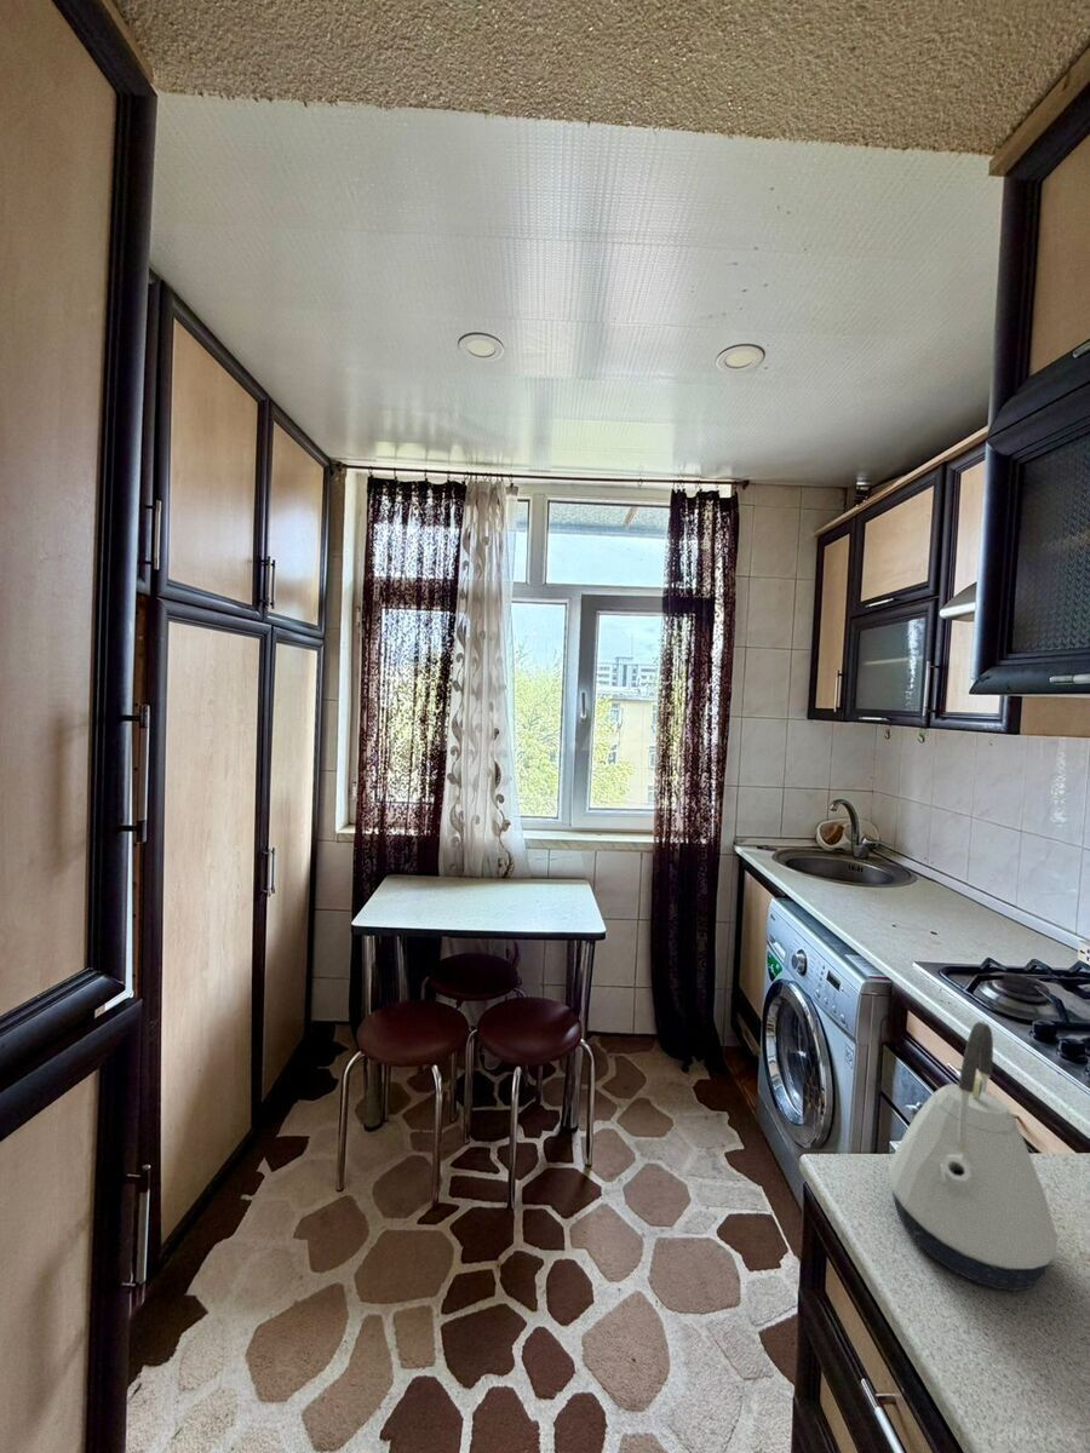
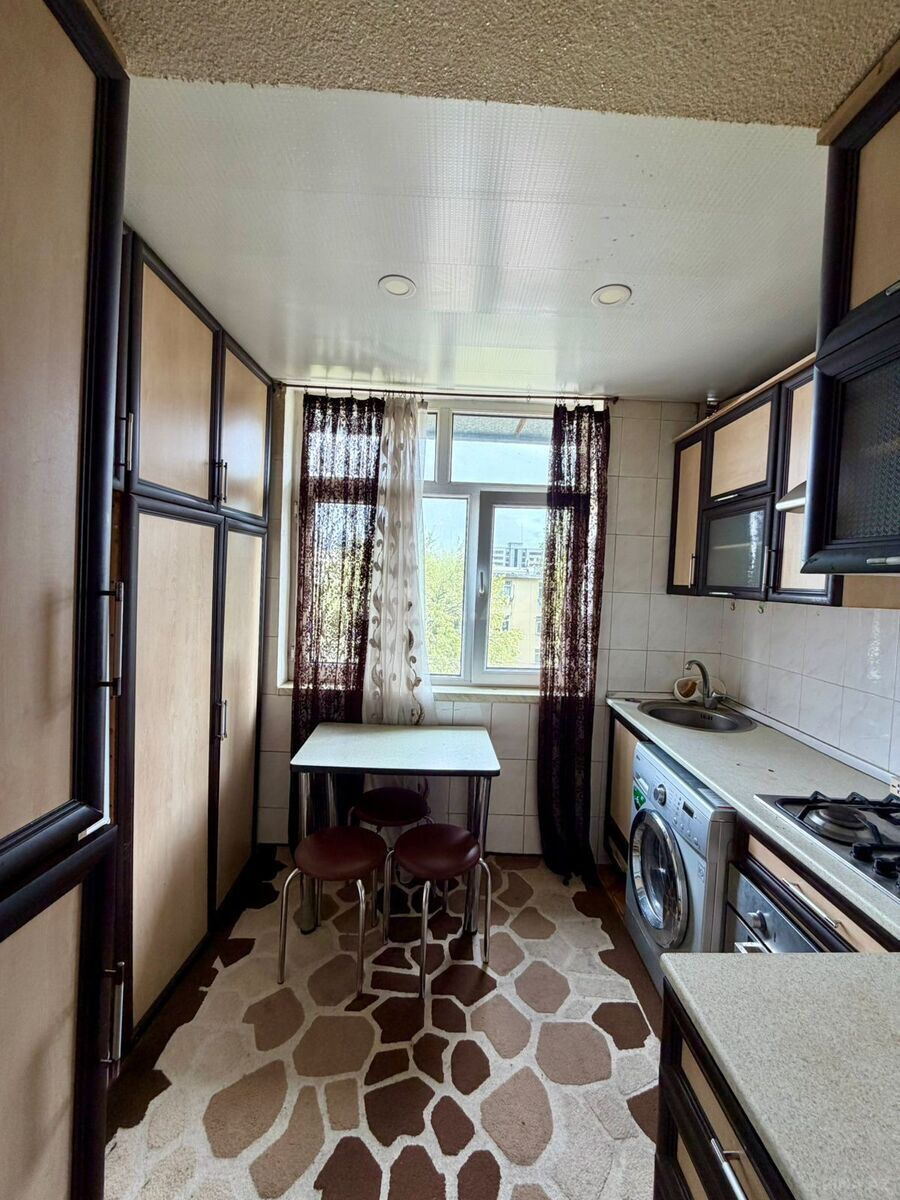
- kettle (970, 1135)
